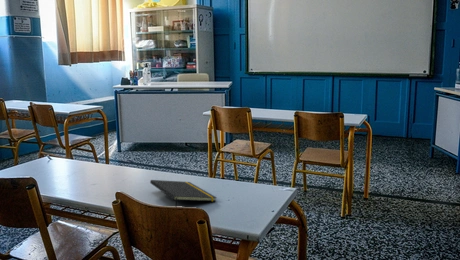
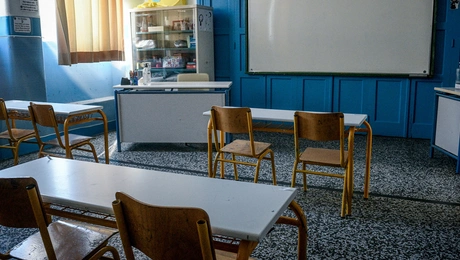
- notepad (182, 190)
